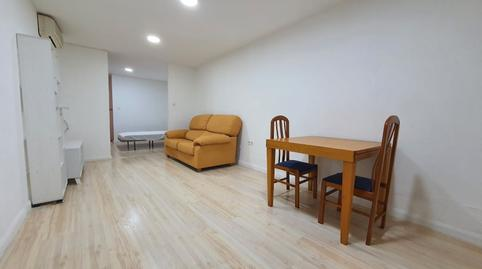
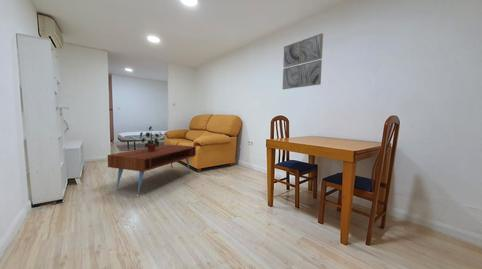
+ wall art (301, 64)
+ coffee table (158, 165)
+ potted plant (151, 138)
